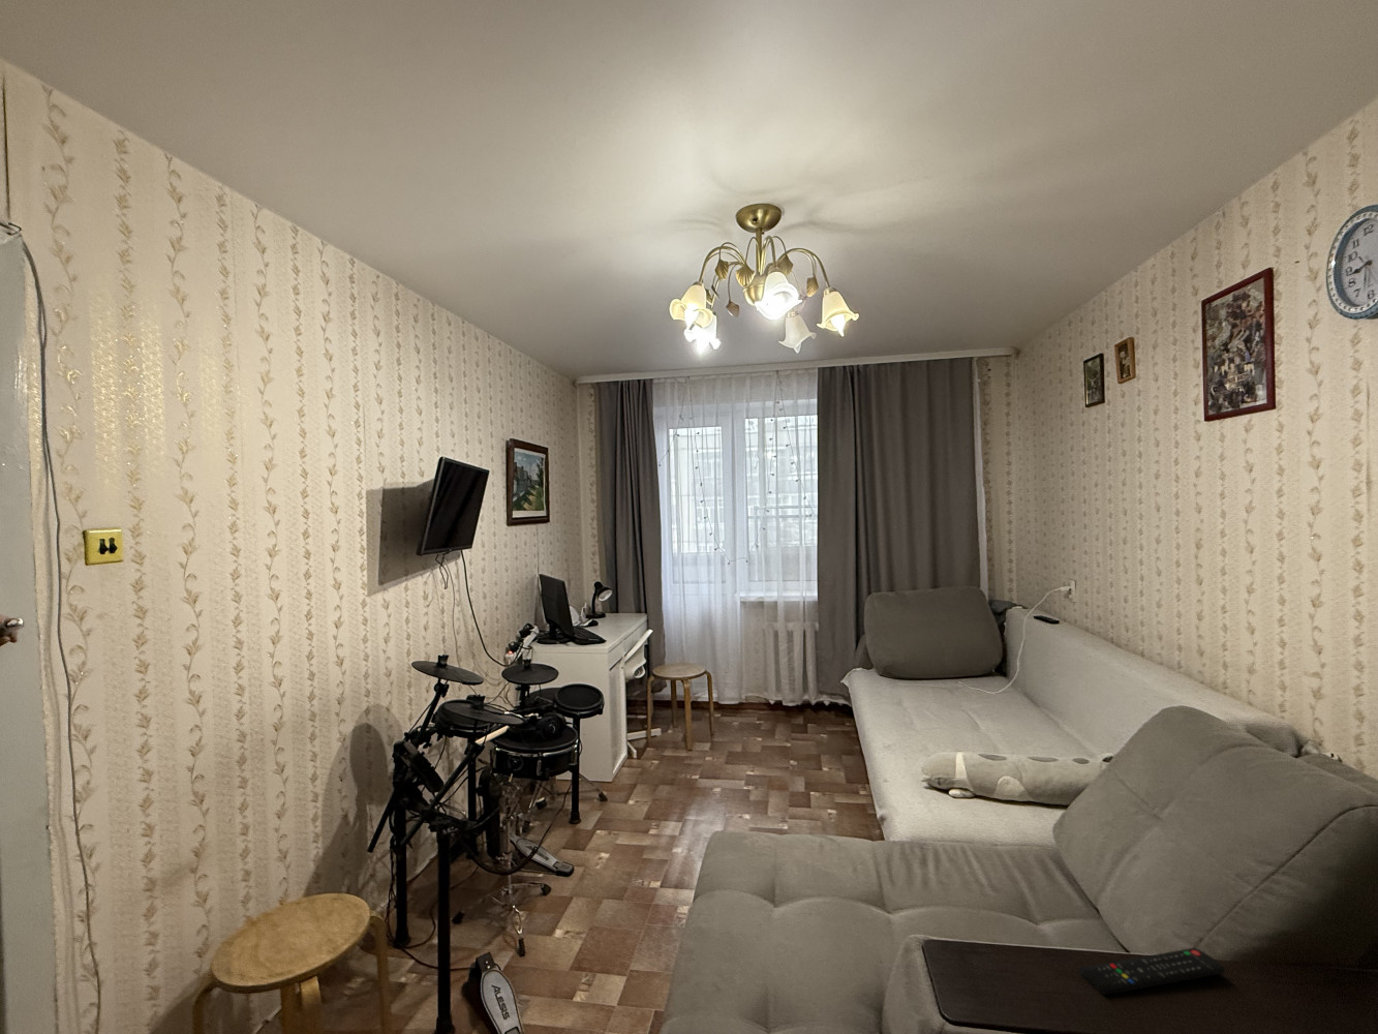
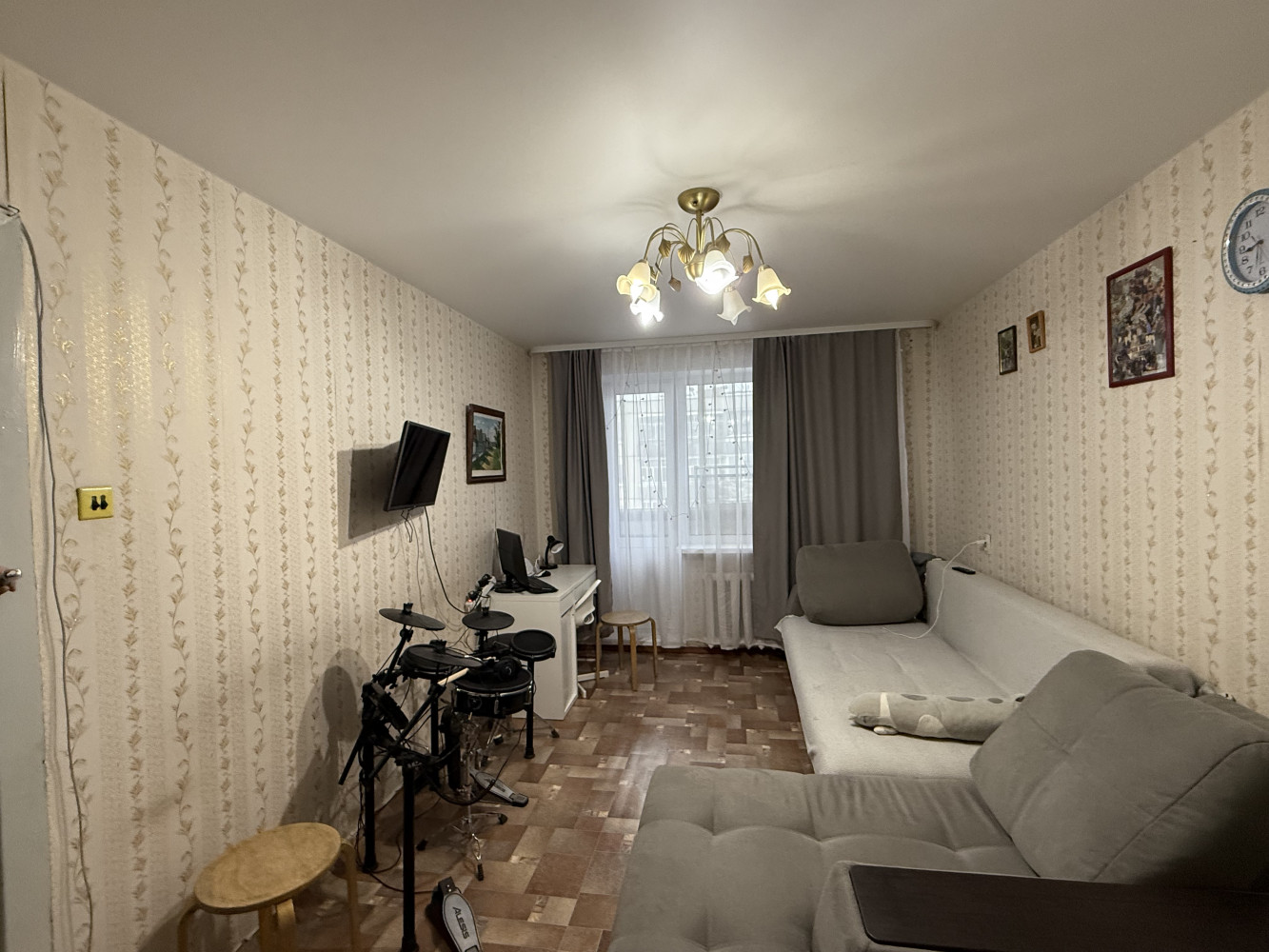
- remote control (1152, 971)
